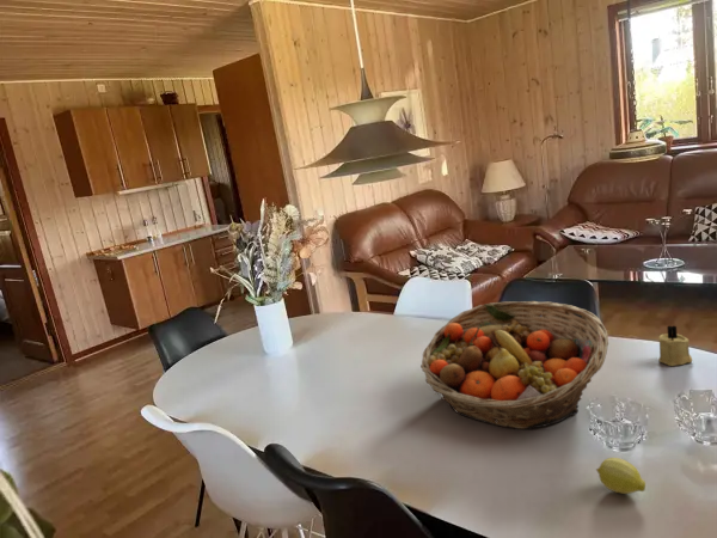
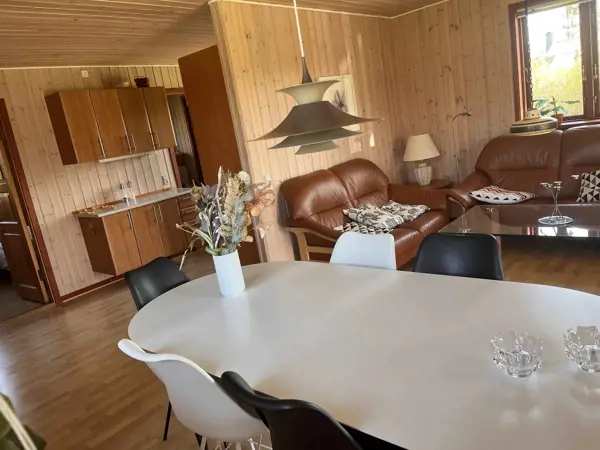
- candle (674, 343)
- fruit basket (509, 360)
- fruit (620, 476)
